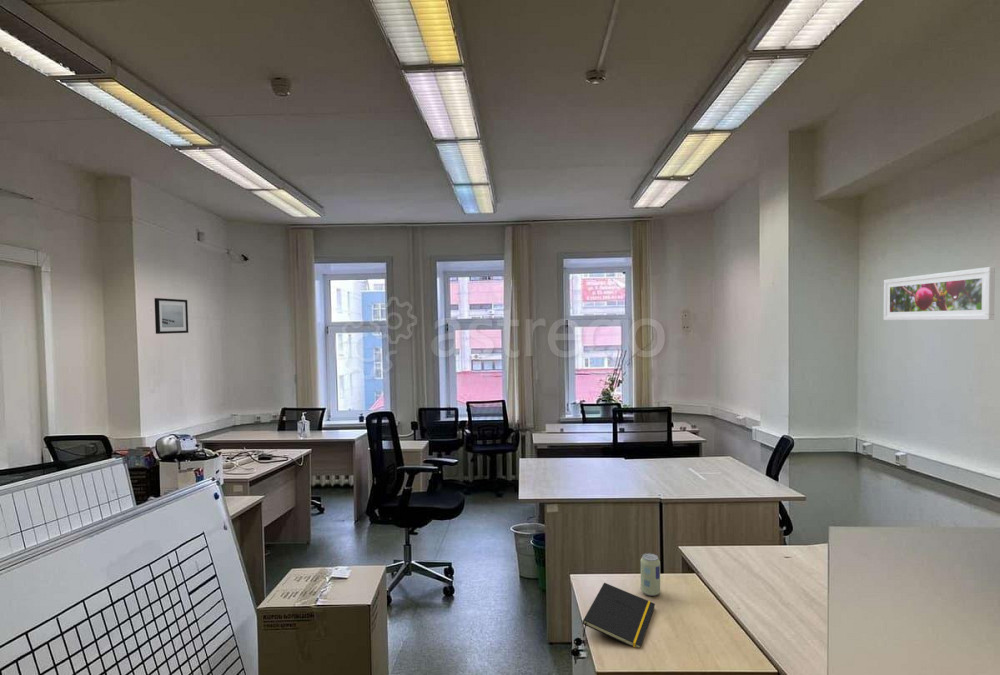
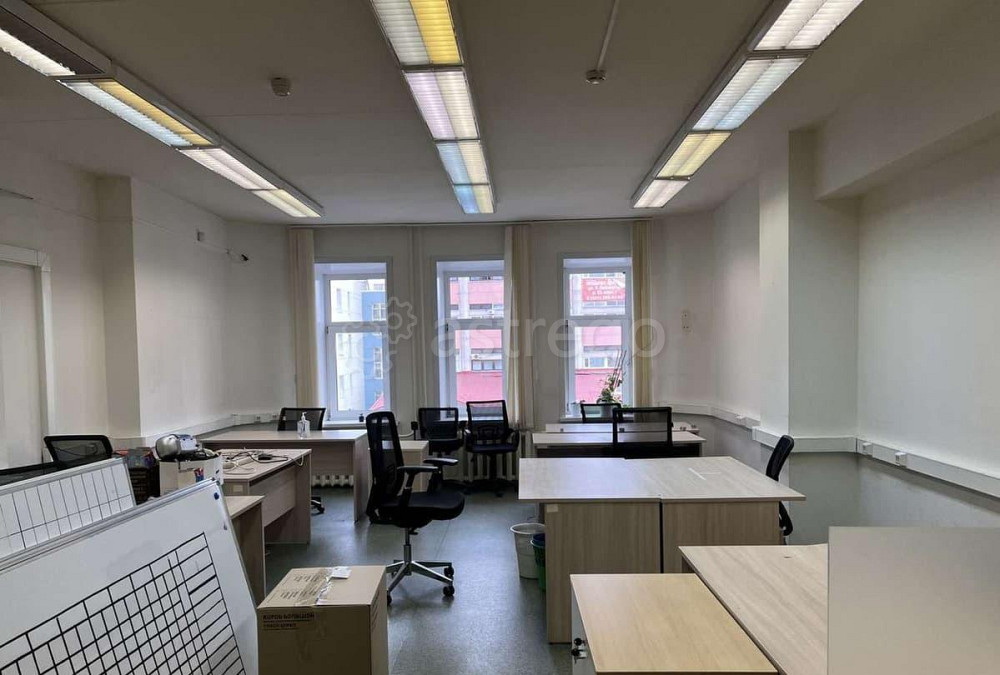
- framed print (931, 297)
- wall art (172, 316)
- beverage can (650, 574)
- notepad (620, 613)
